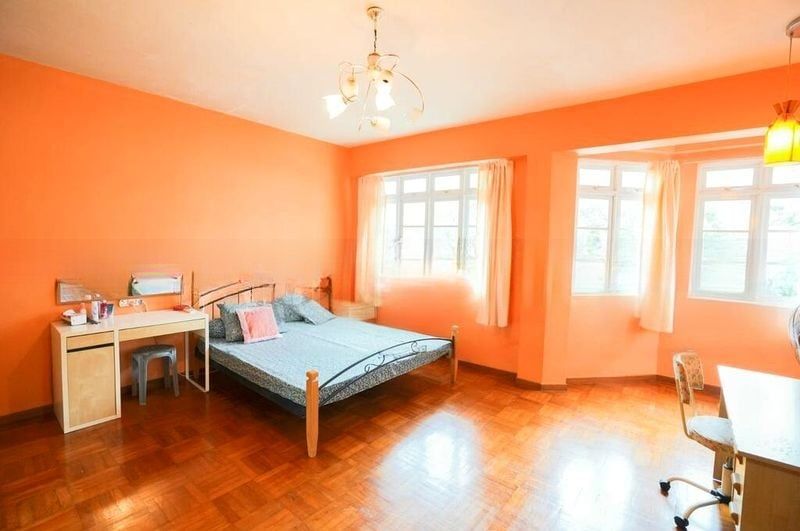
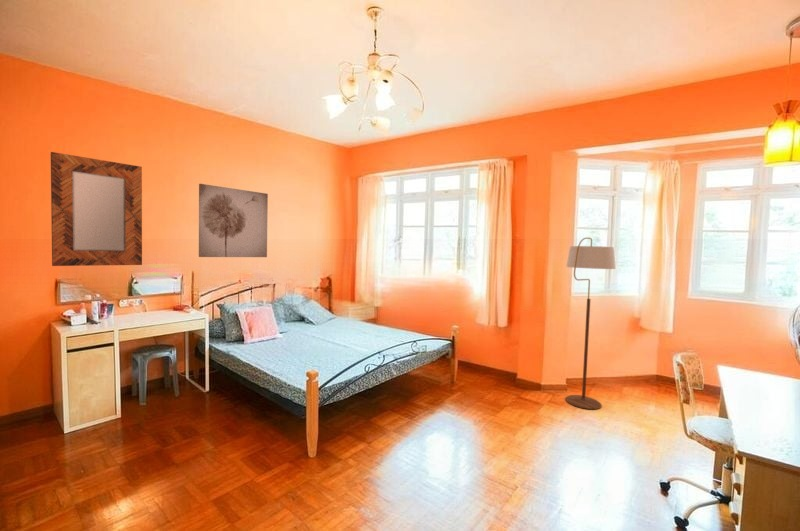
+ floor lamp (586, 321)
+ home mirror (99, 213)
+ wall art (235, 223)
